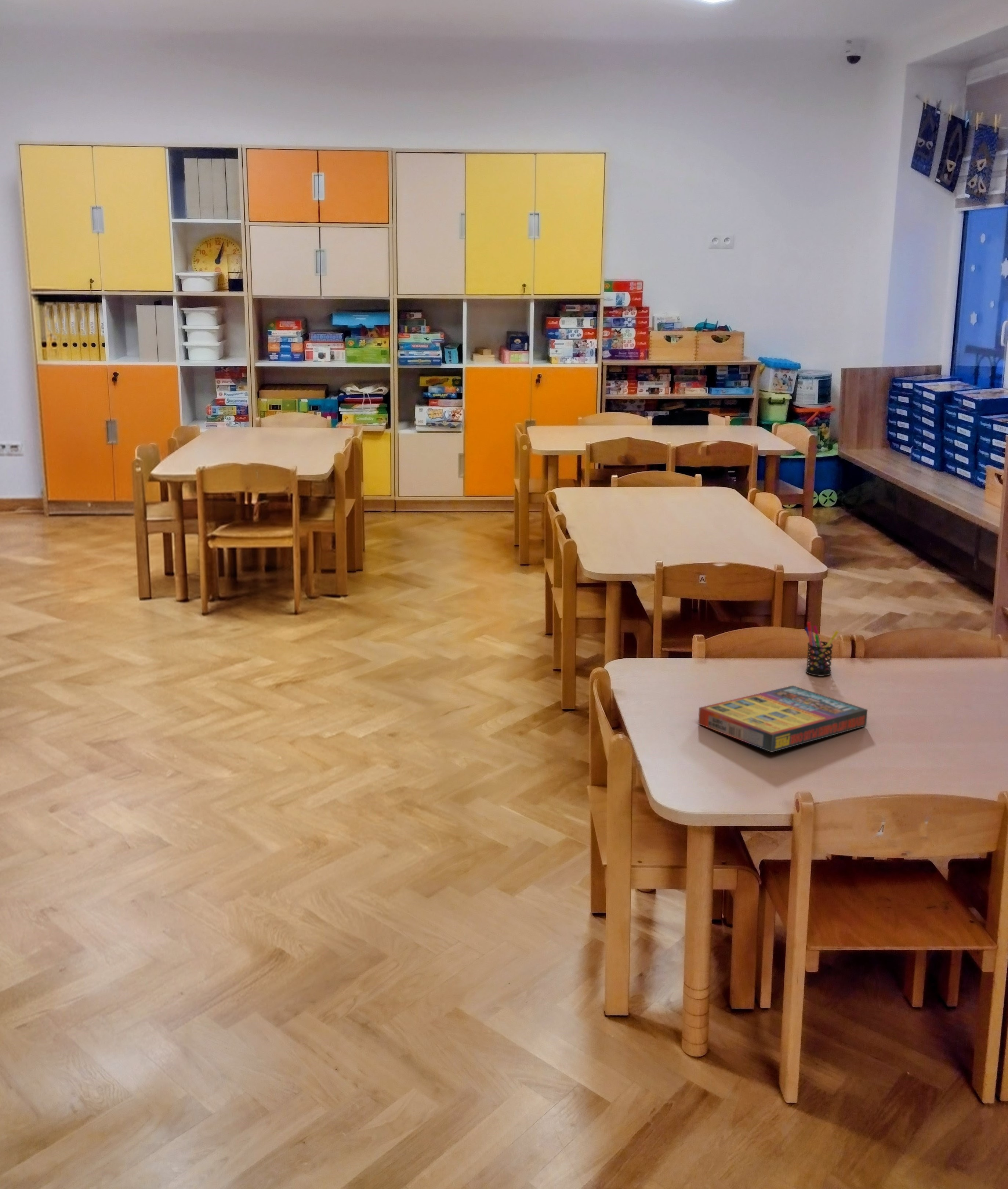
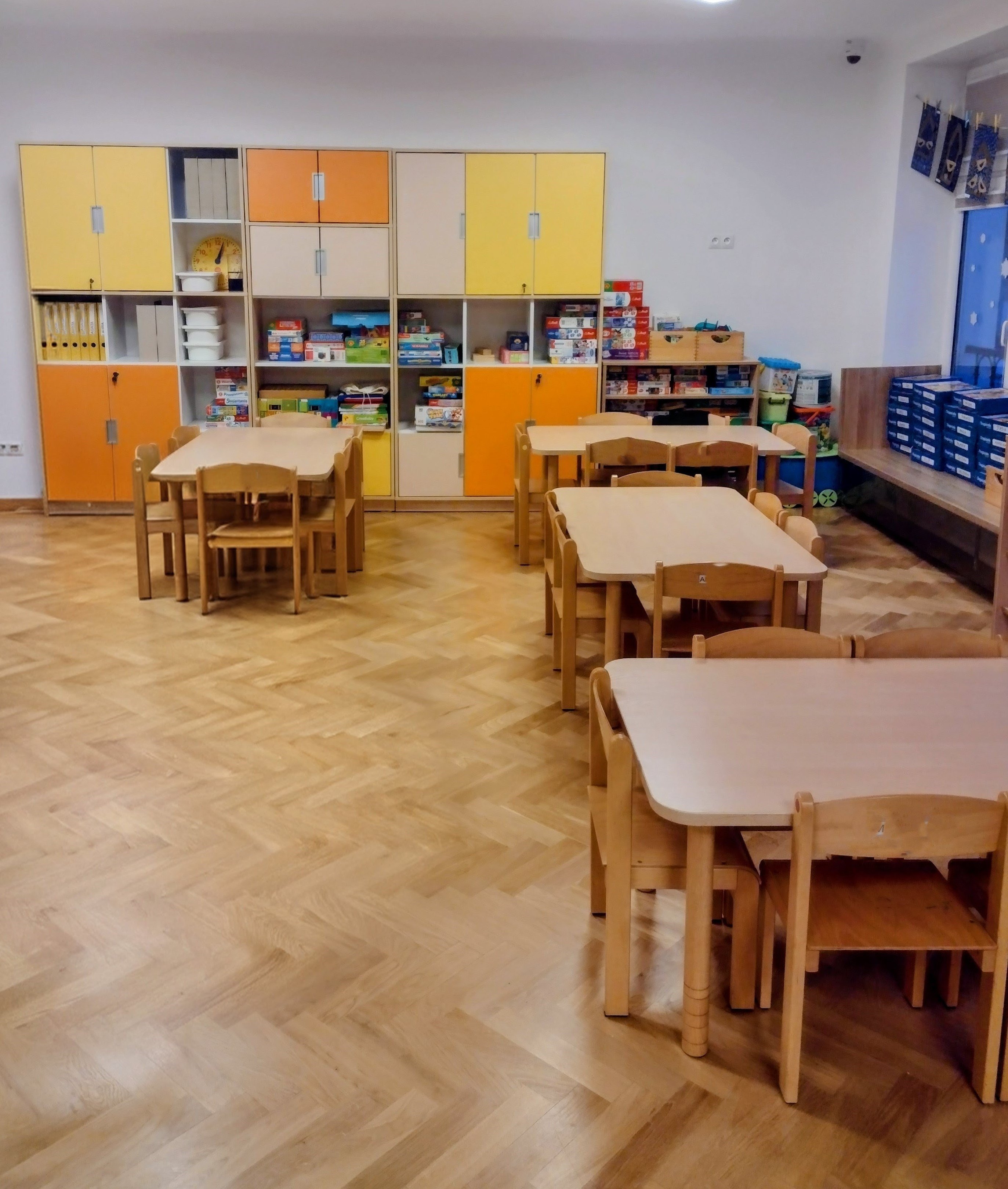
- pen holder (818, 648)
- game compilation box (783, 717)
